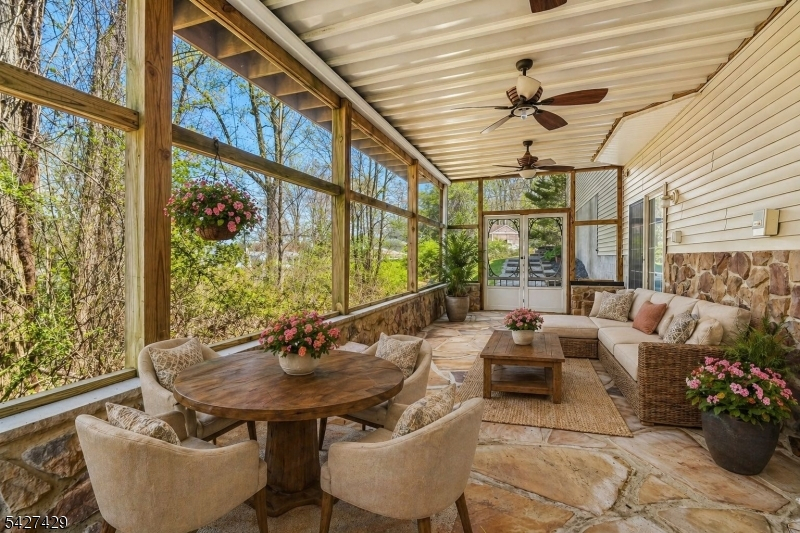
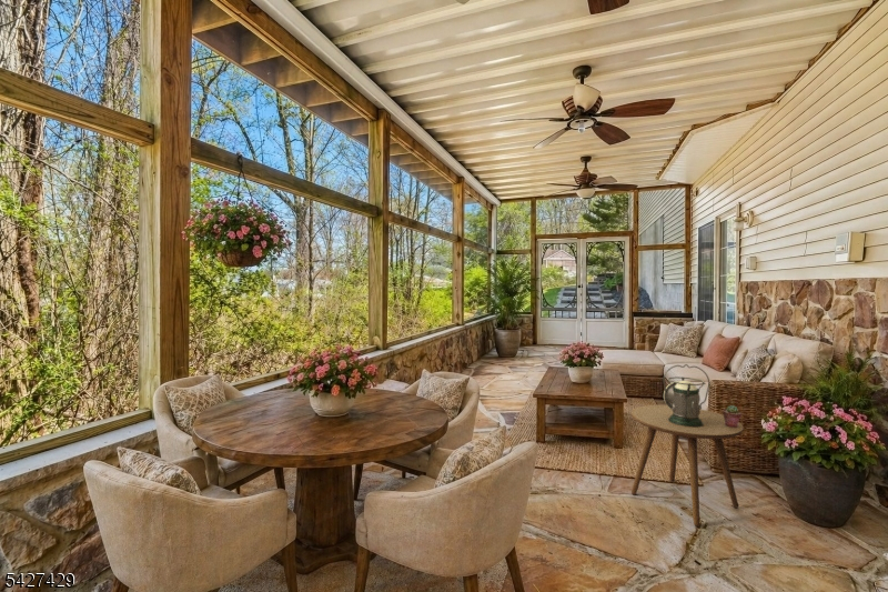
+ side table (689, 459)
+ lantern (685, 392)
+ potted succulent (731, 414)
